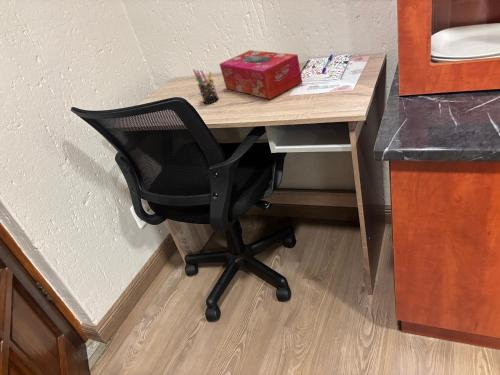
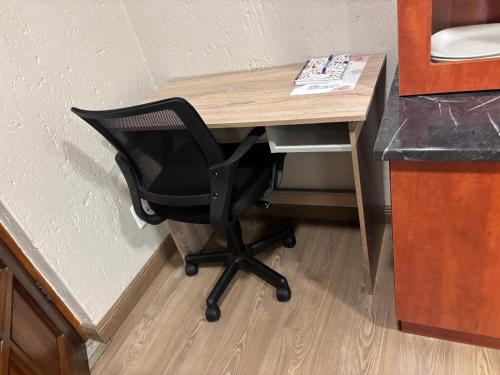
- tissue box (259, 72)
- pen holder (204, 85)
